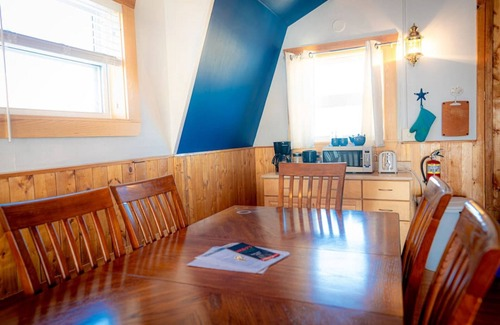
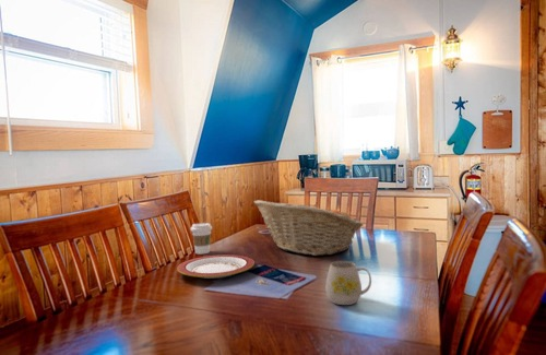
+ coffee cup (201, 238)
+ fruit basket (306, 222)
+ mug (347, 282)
+ plate (216, 267)
